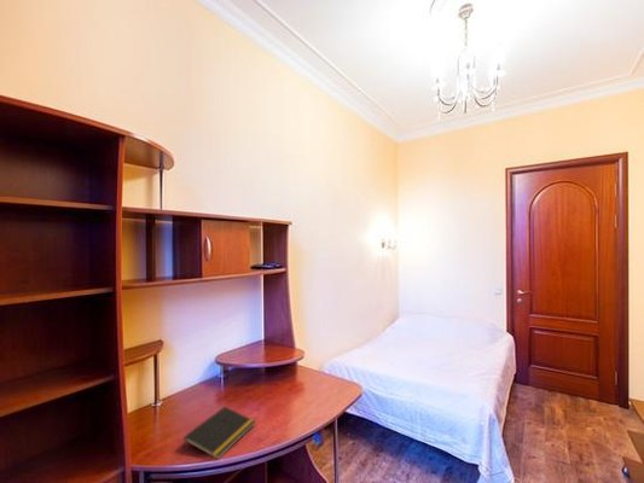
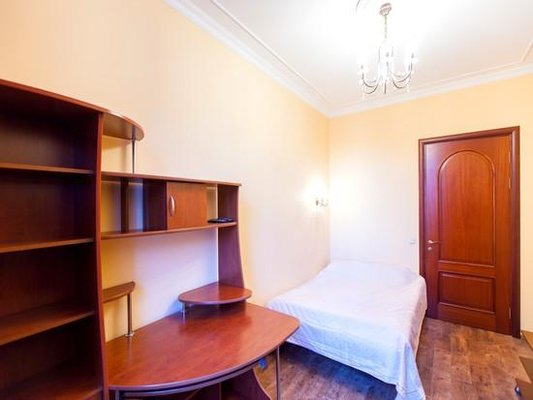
- notepad (221, 430)
